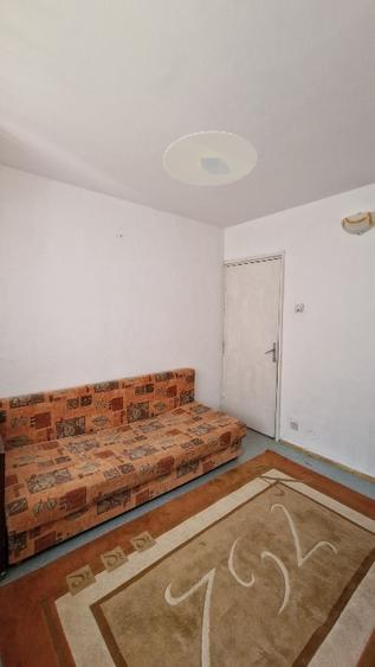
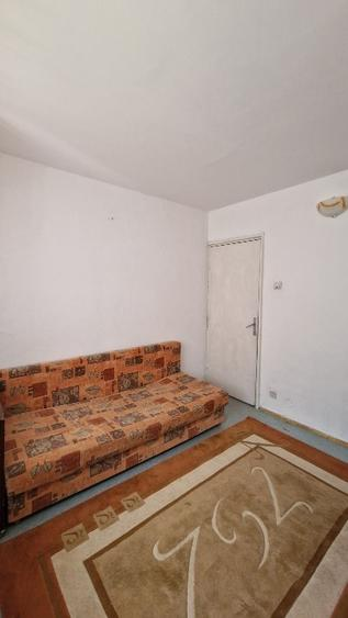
- ceiling light (209, 158)
